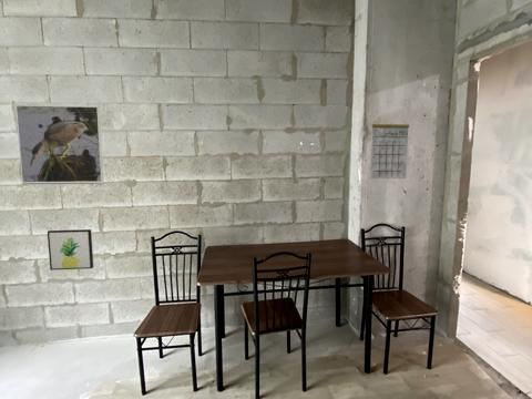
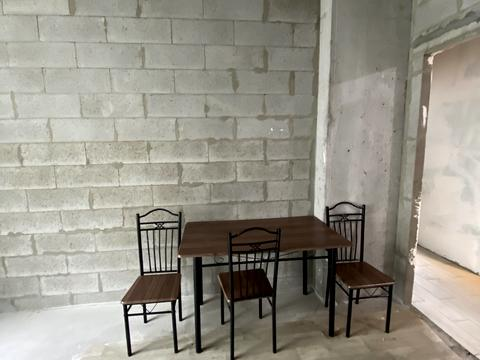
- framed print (61, 145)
- calendar (389, 145)
- wall art (70, 249)
